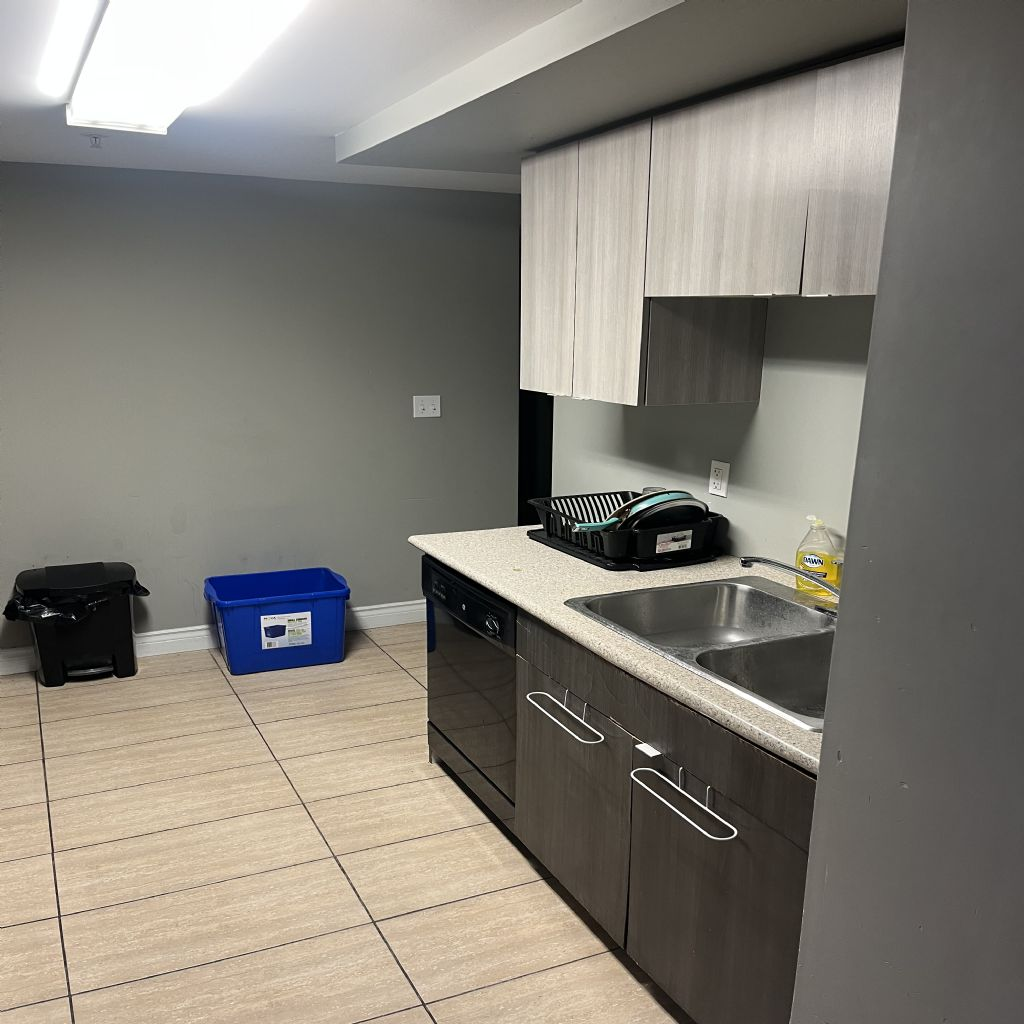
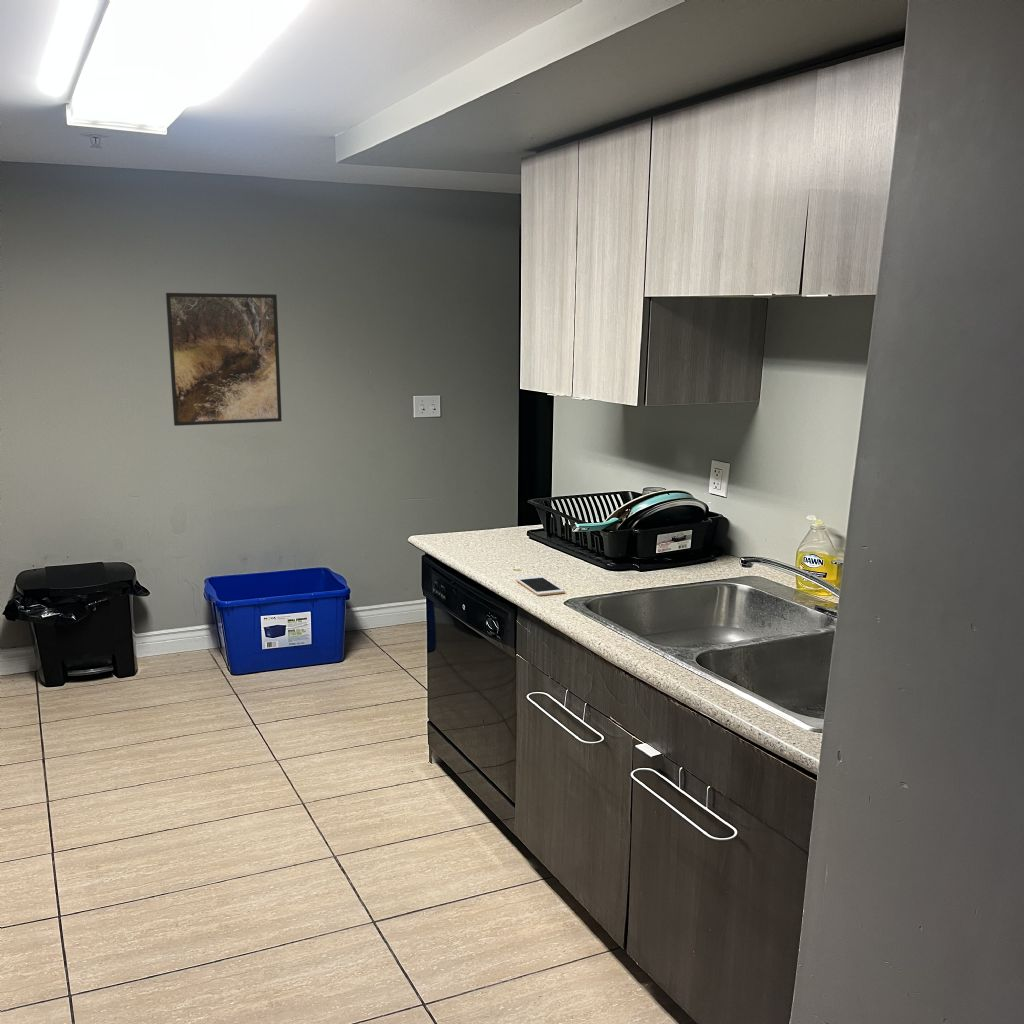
+ cell phone (539, 585)
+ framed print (225, 359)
